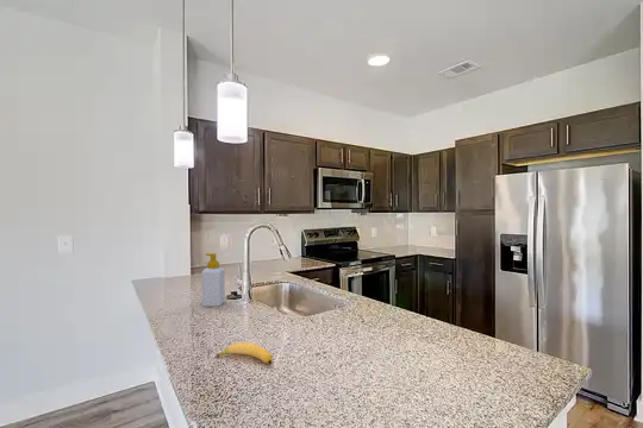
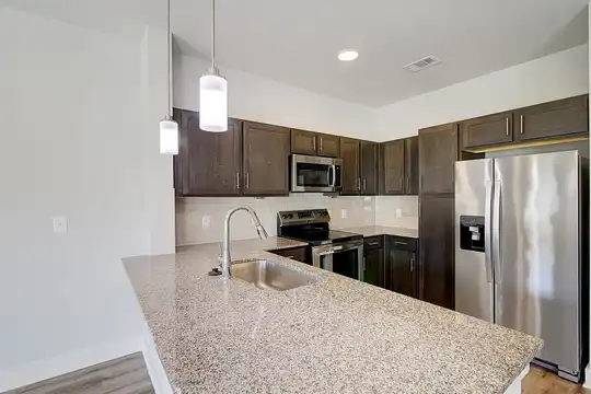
- banana (246, 352)
- soap bottle (213, 278)
